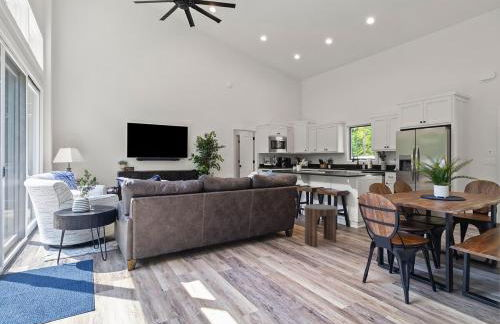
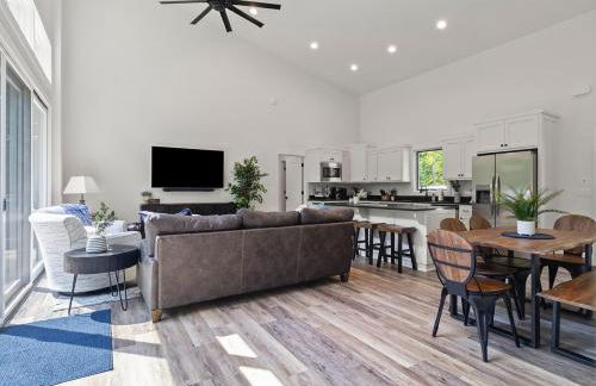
- side table (323, 224)
